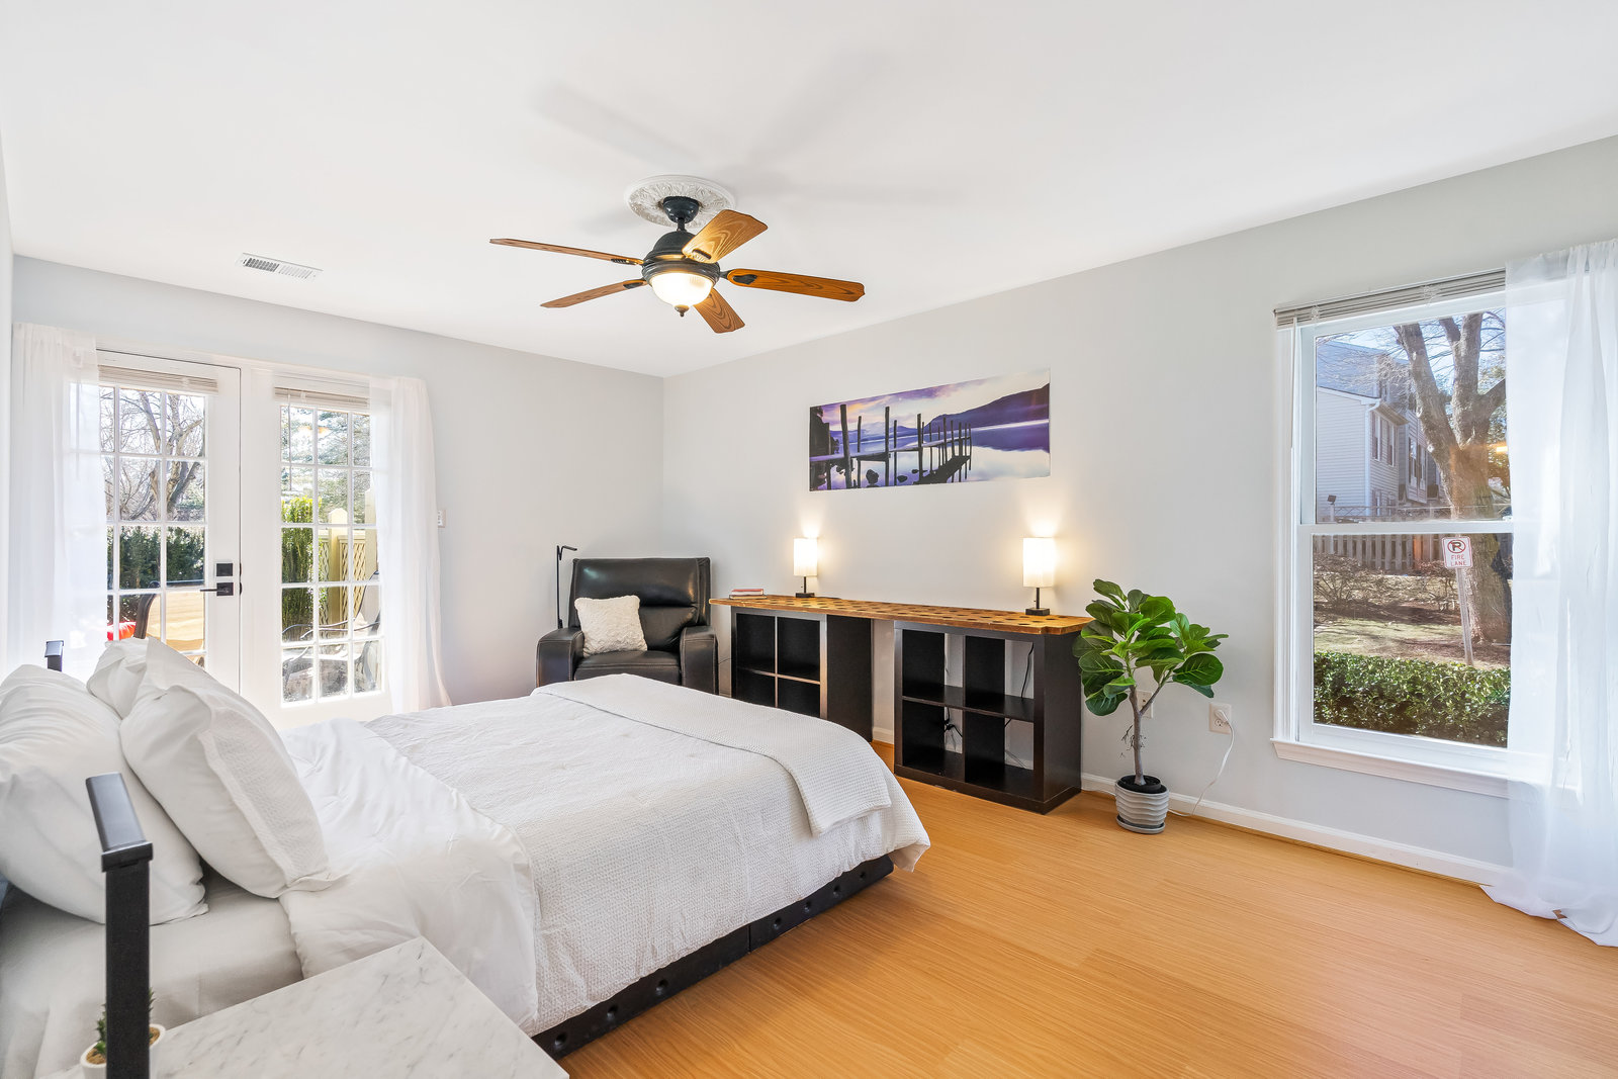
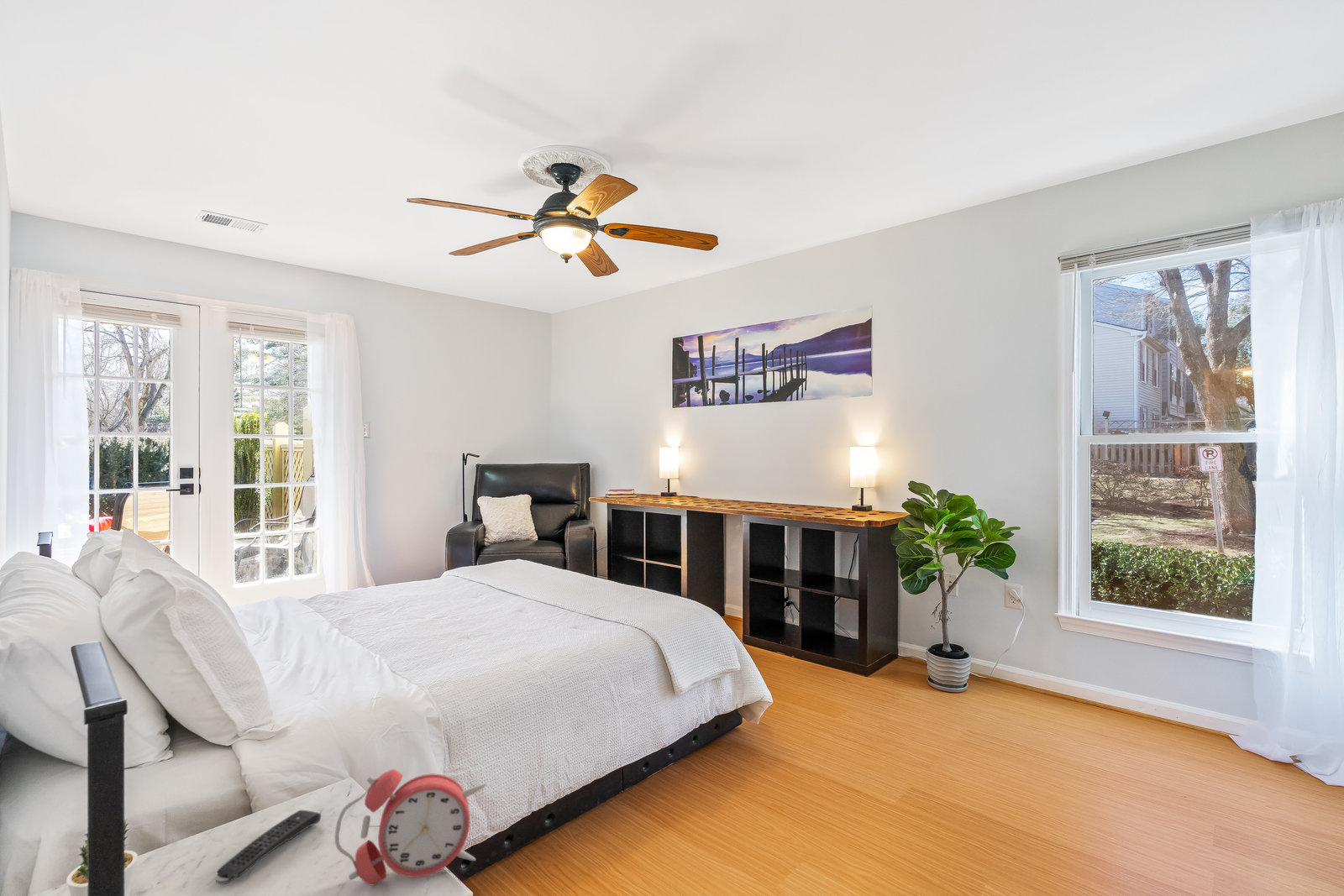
+ alarm clock (413, 820)
+ remote control (269, 844)
